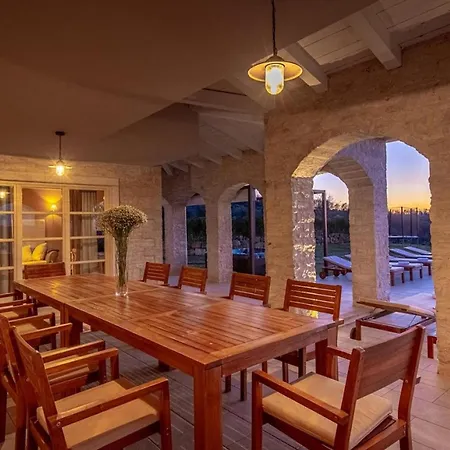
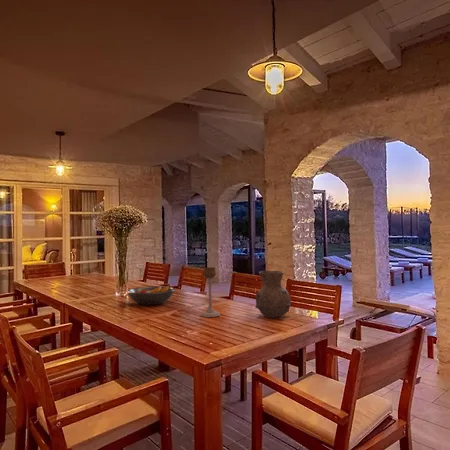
+ fruit bowl (151, 294)
+ vase (273, 293)
+ candle holder (210, 291)
